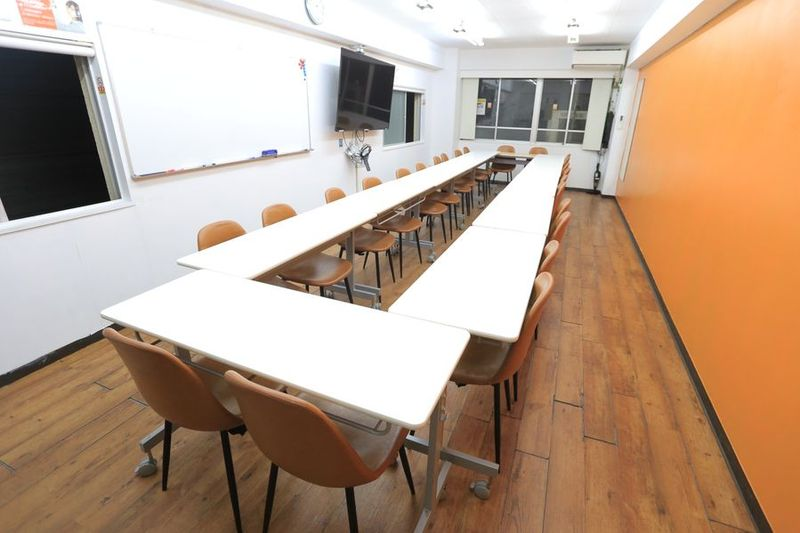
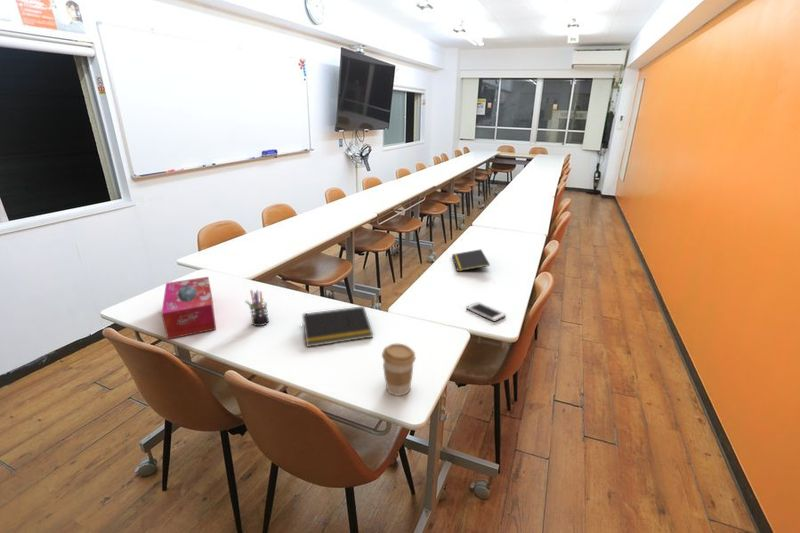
+ tissue box (189, 305)
+ notepad (337, 325)
+ notepad (469, 259)
+ coffee cup (398, 368)
+ pen holder (256, 307)
+ cell phone (485, 311)
